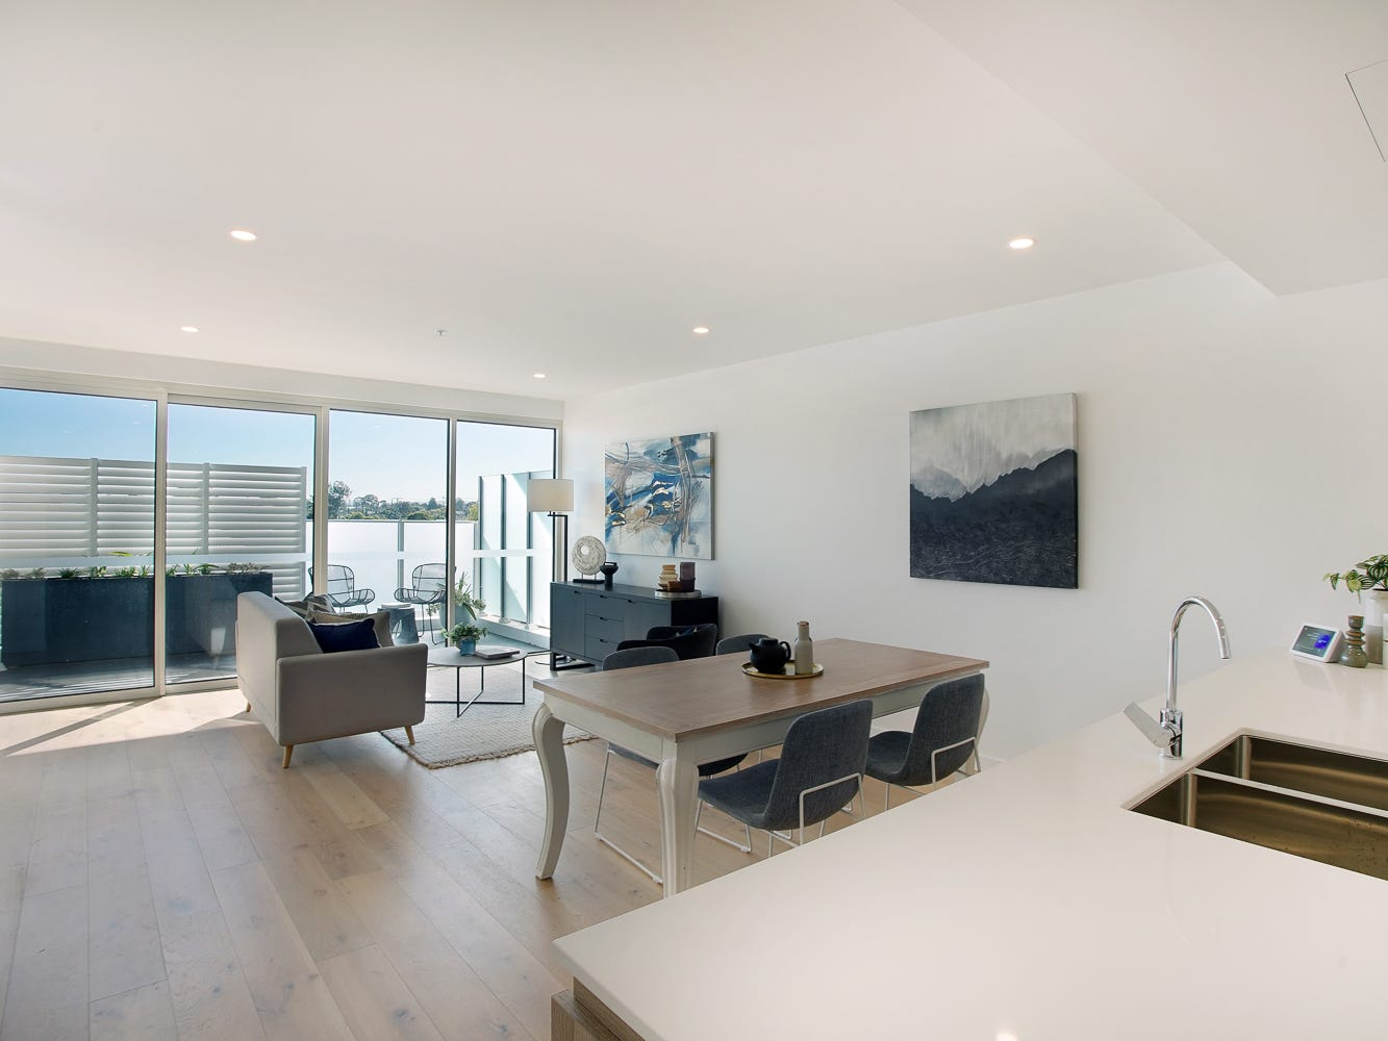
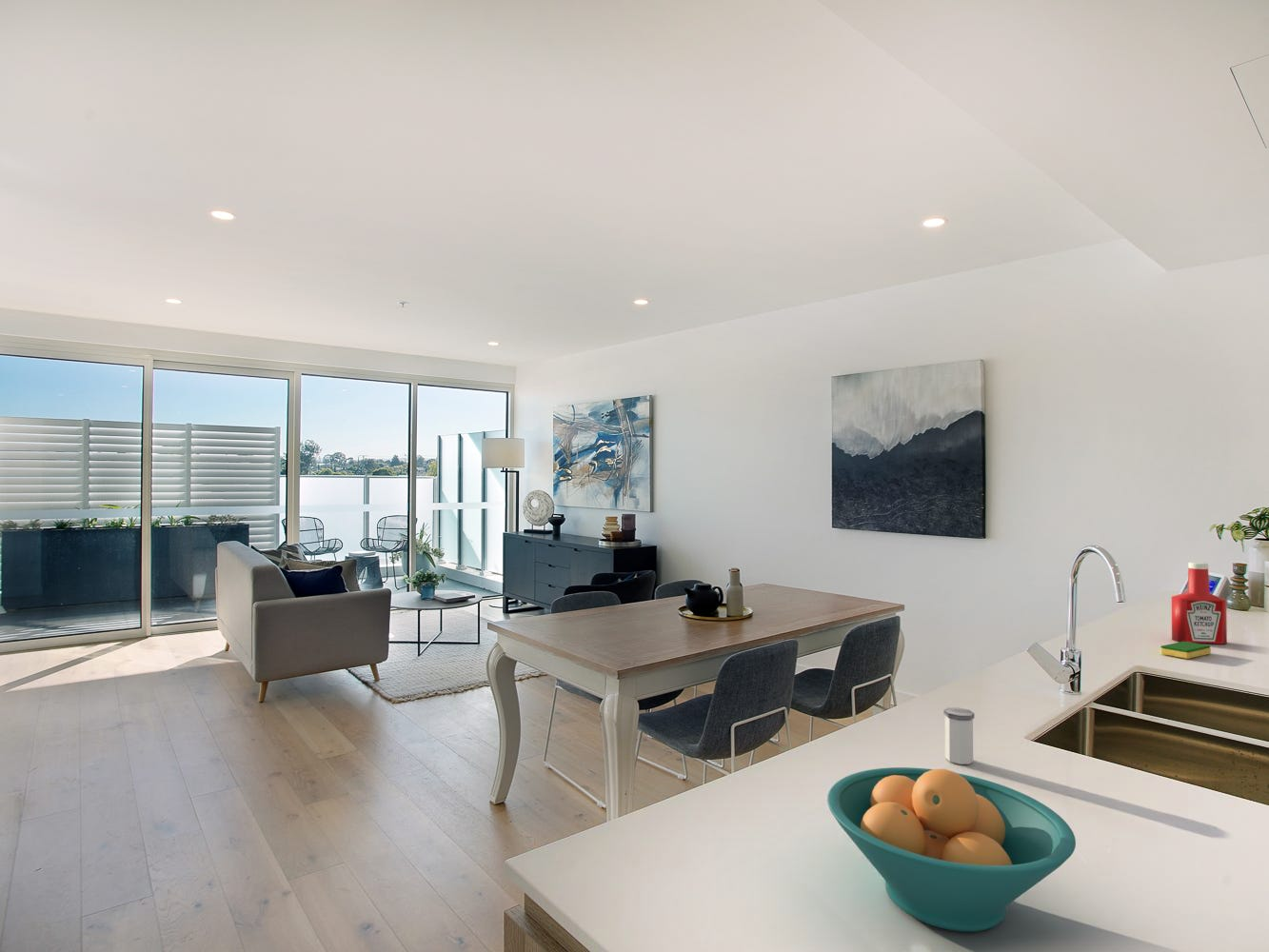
+ soap bottle (1199, 602)
+ salt shaker (959, 735)
+ fruit bowl (943, 835)
+ dish sponge (1185, 649)
